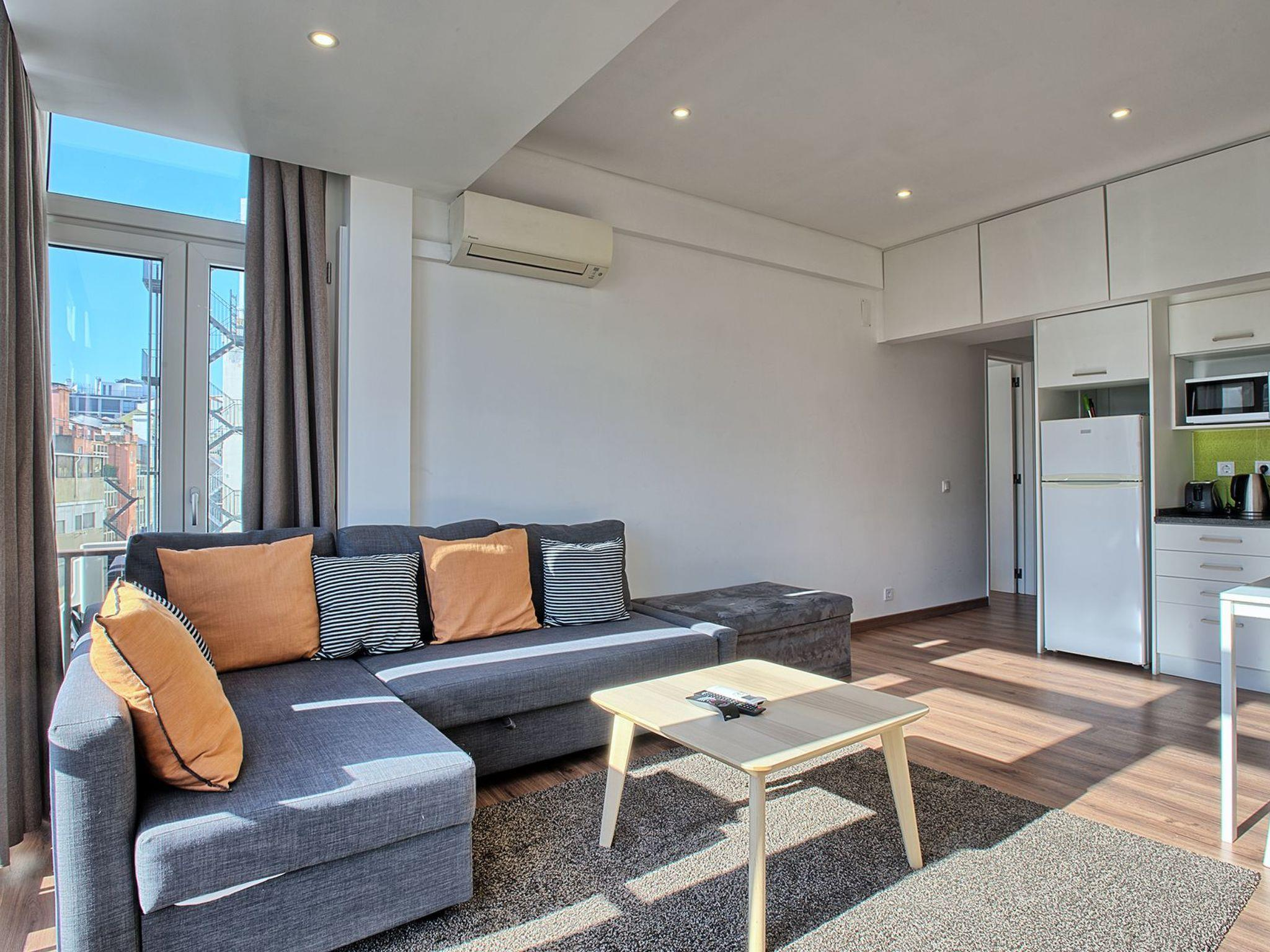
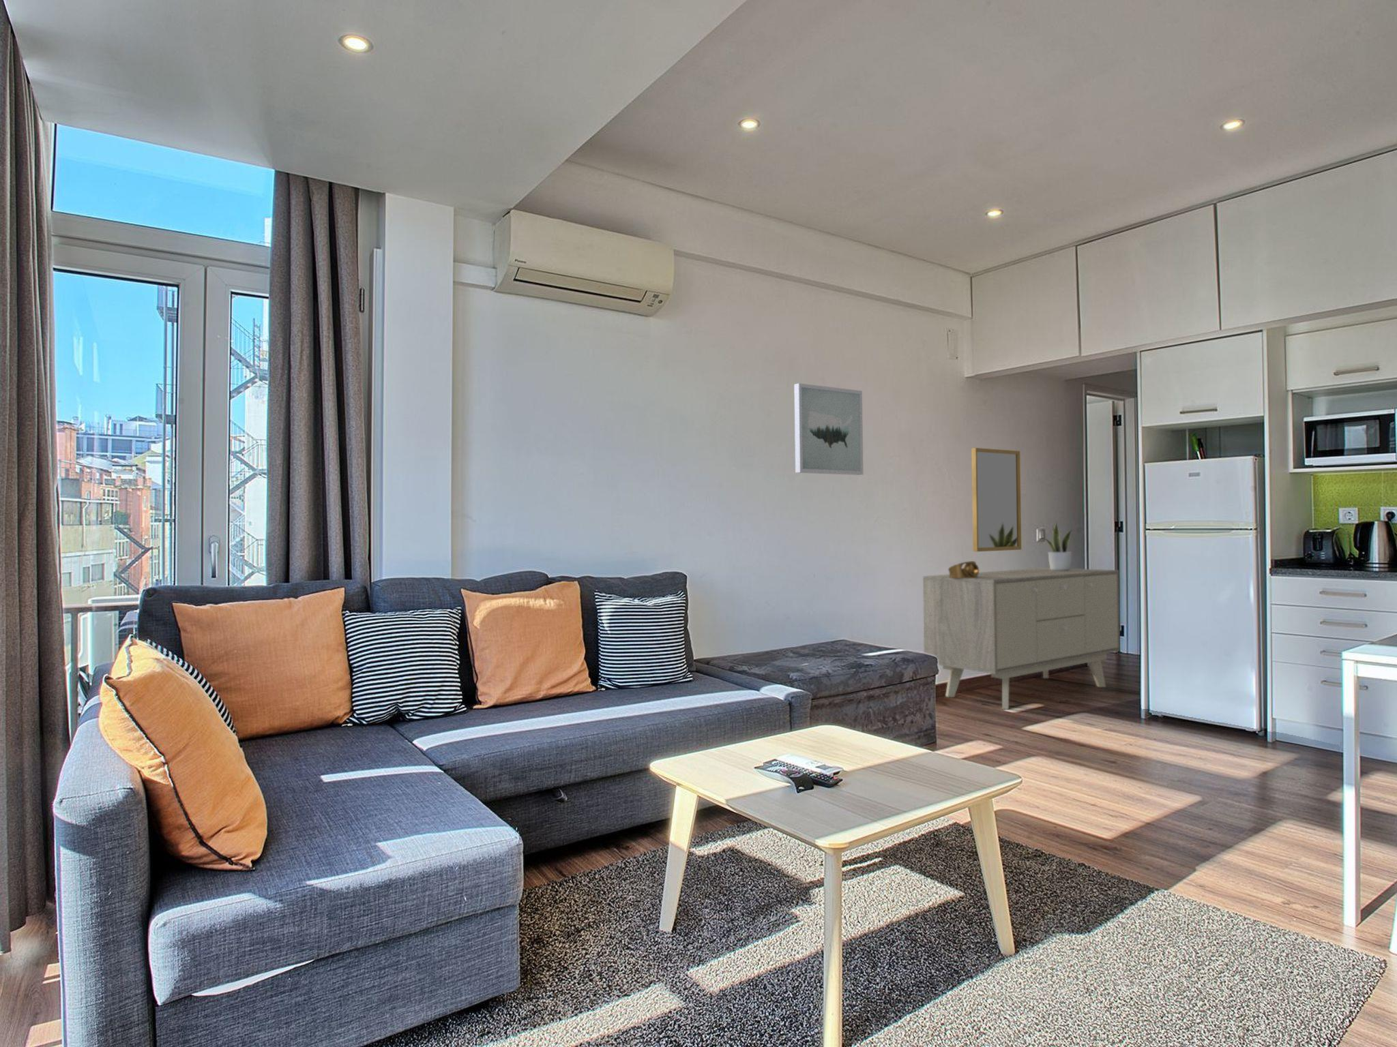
+ potted plant (1059, 545)
+ sideboard (1026, 632)
+ home mirror (997, 499)
+ wall art (829, 430)
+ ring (964, 569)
